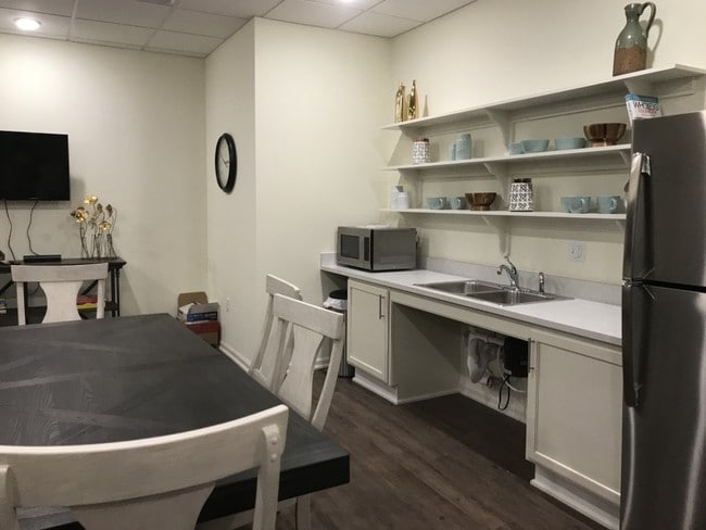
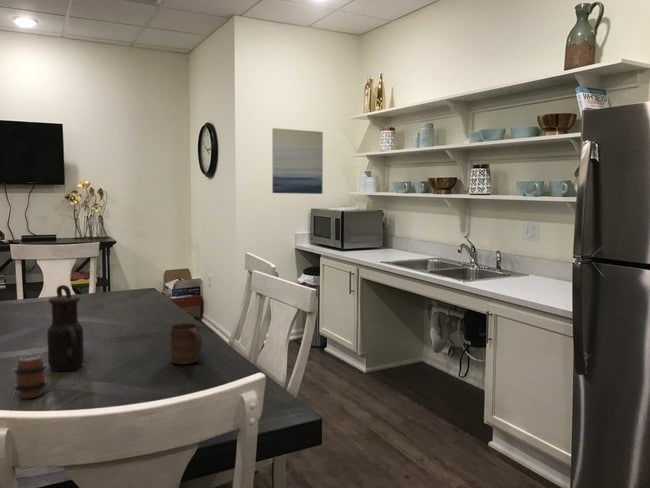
+ cup (188, 344)
+ wall art (297, 162)
+ teapot (65, 326)
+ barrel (30, 376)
